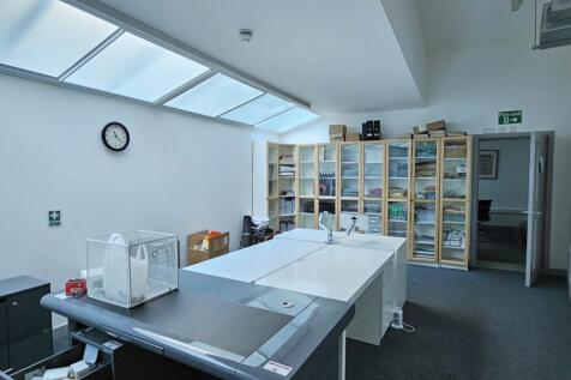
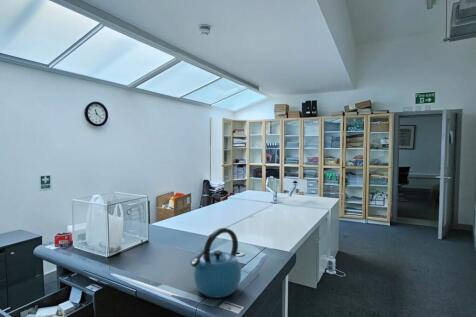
+ kettle (215, 260)
